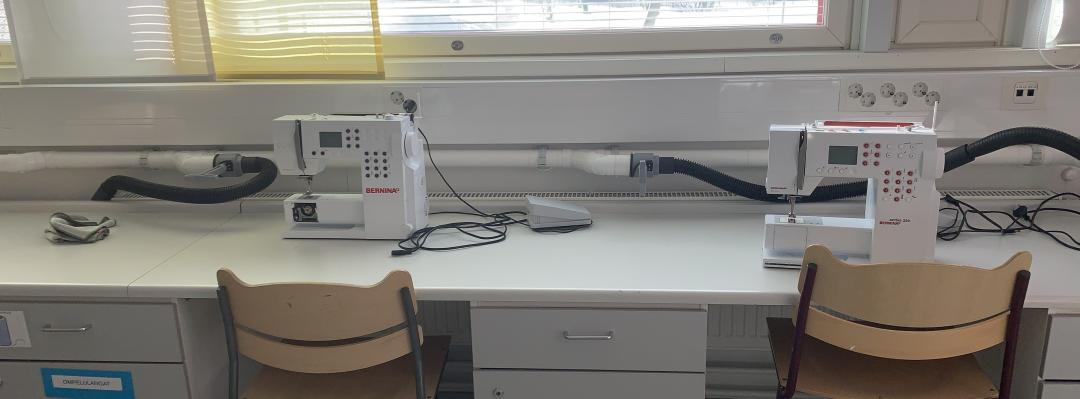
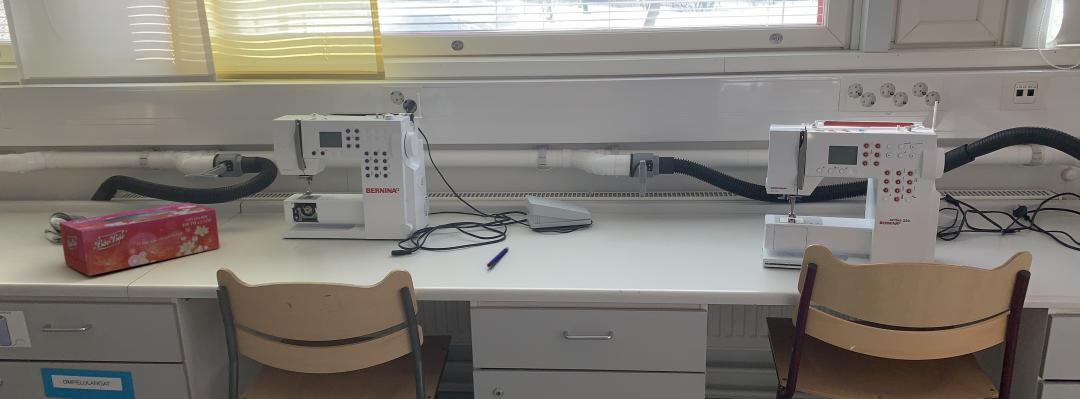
+ pen (498, 256)
+ tissue box (142, 235)
